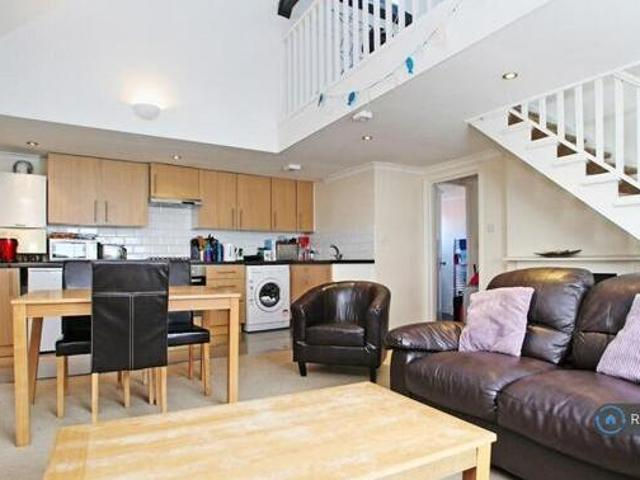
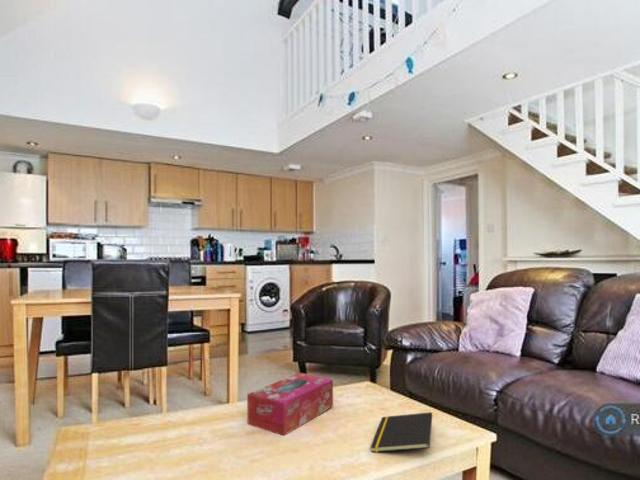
+ notepad (403, 431)
+ tissue box (292, 400)
